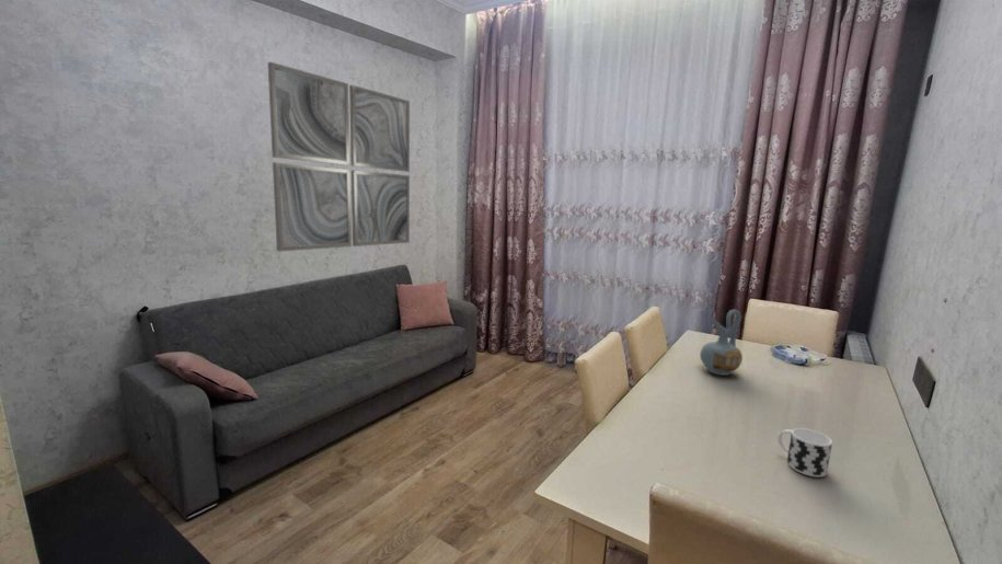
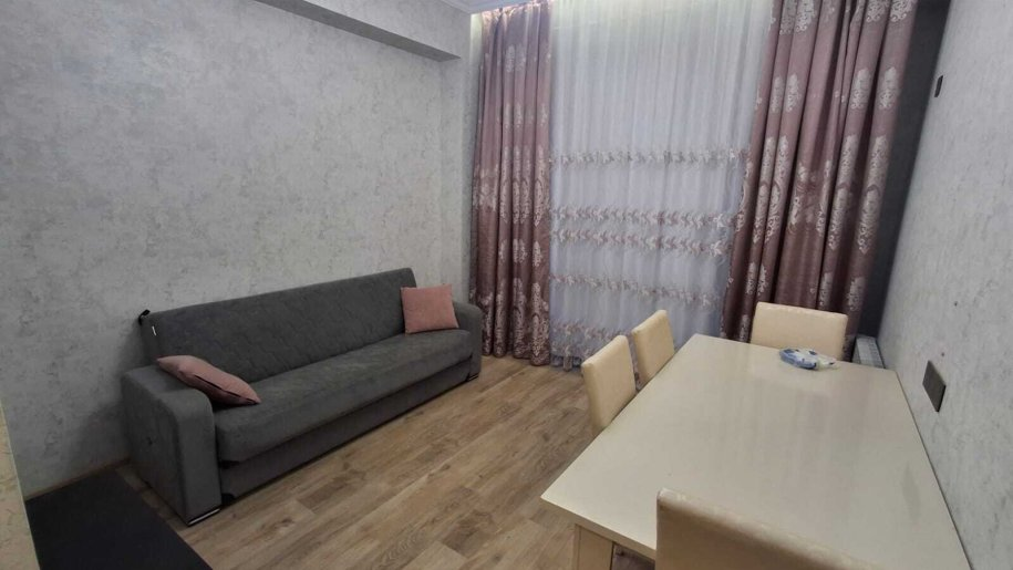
- wall art (349, 170)
- cup (802, 449)
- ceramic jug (722, 341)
